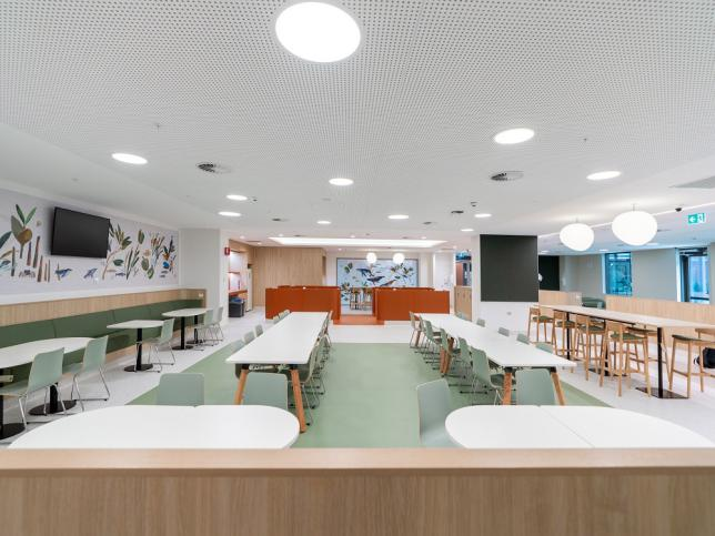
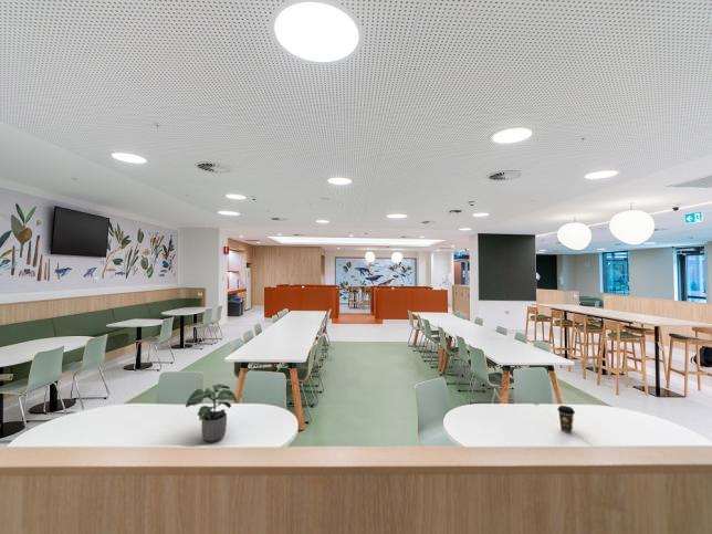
+ potted plant (212, 411)
+ coffee cup (566, 419)
